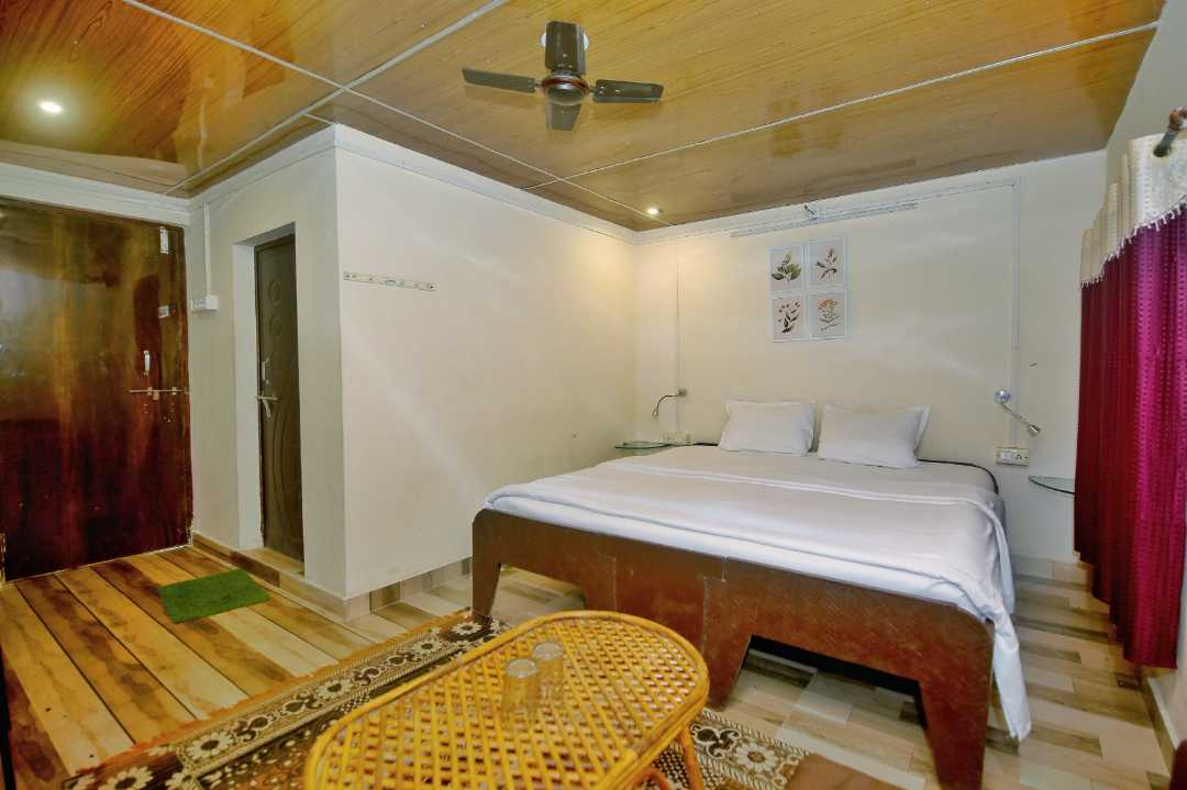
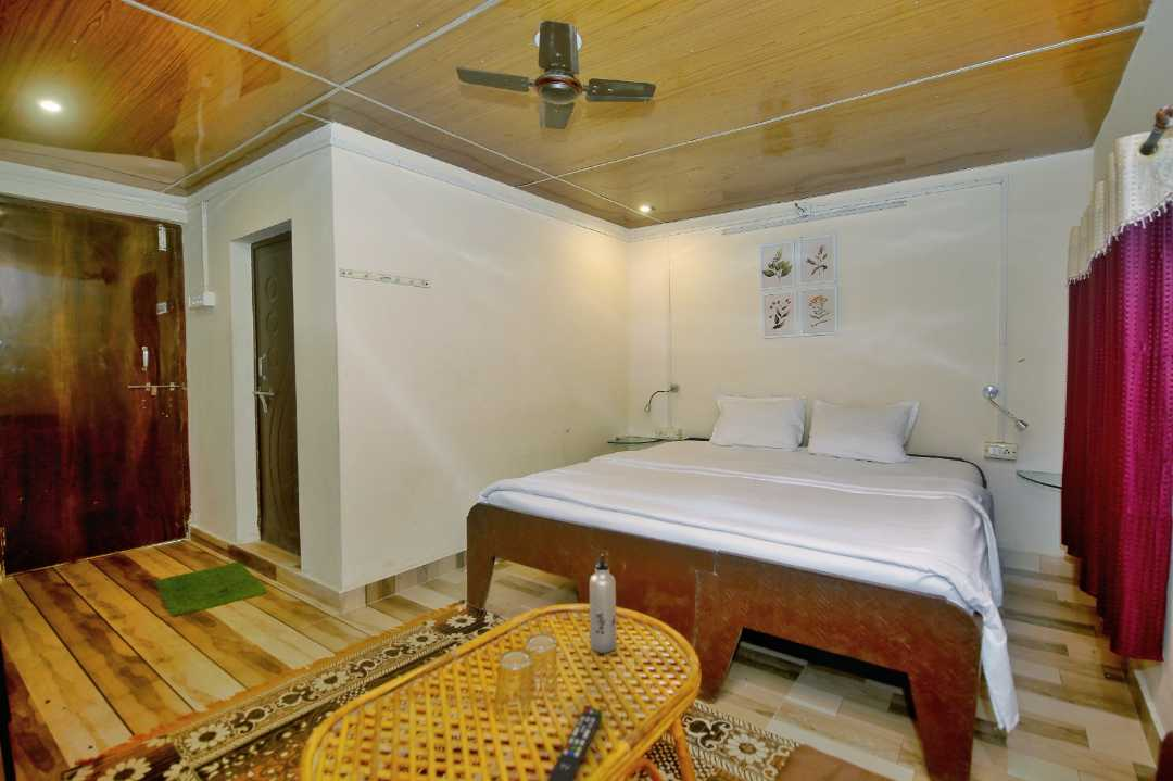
+ remote control (577, 745)
+ water bottle (602, 601)
